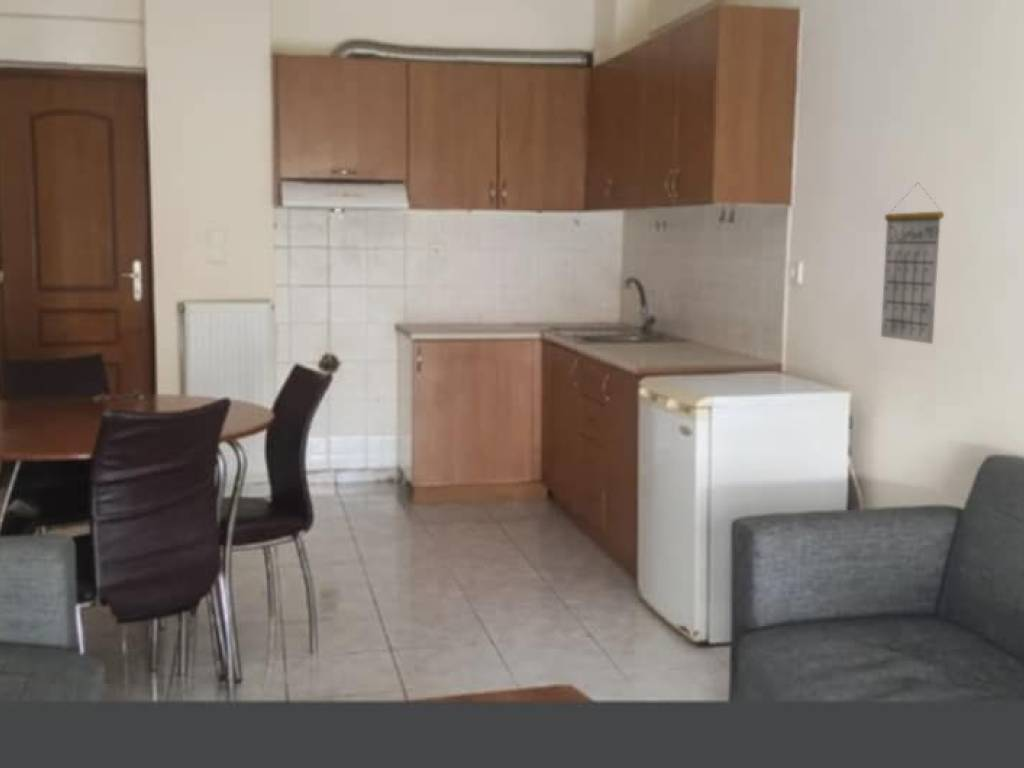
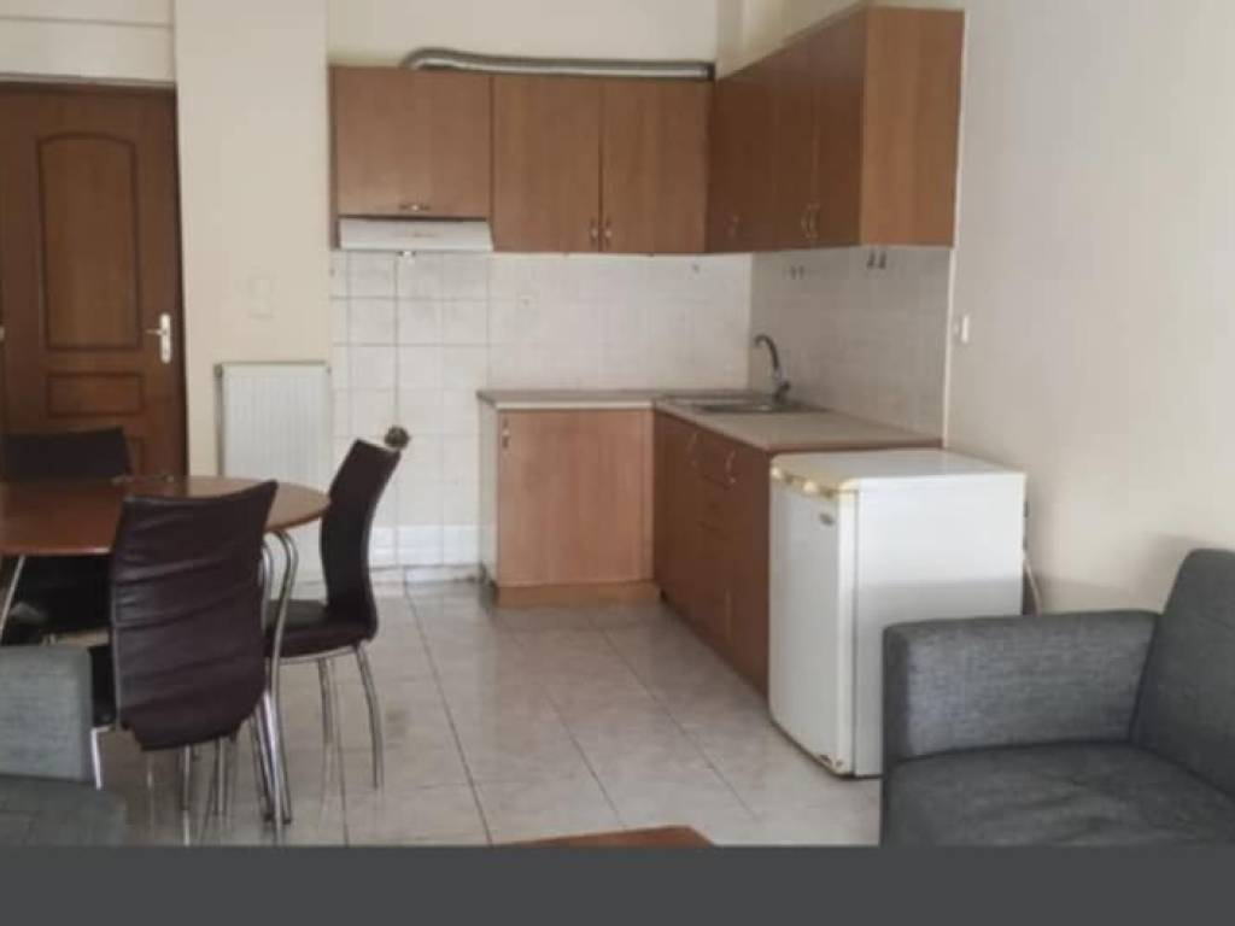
- calendar (910, 261)
